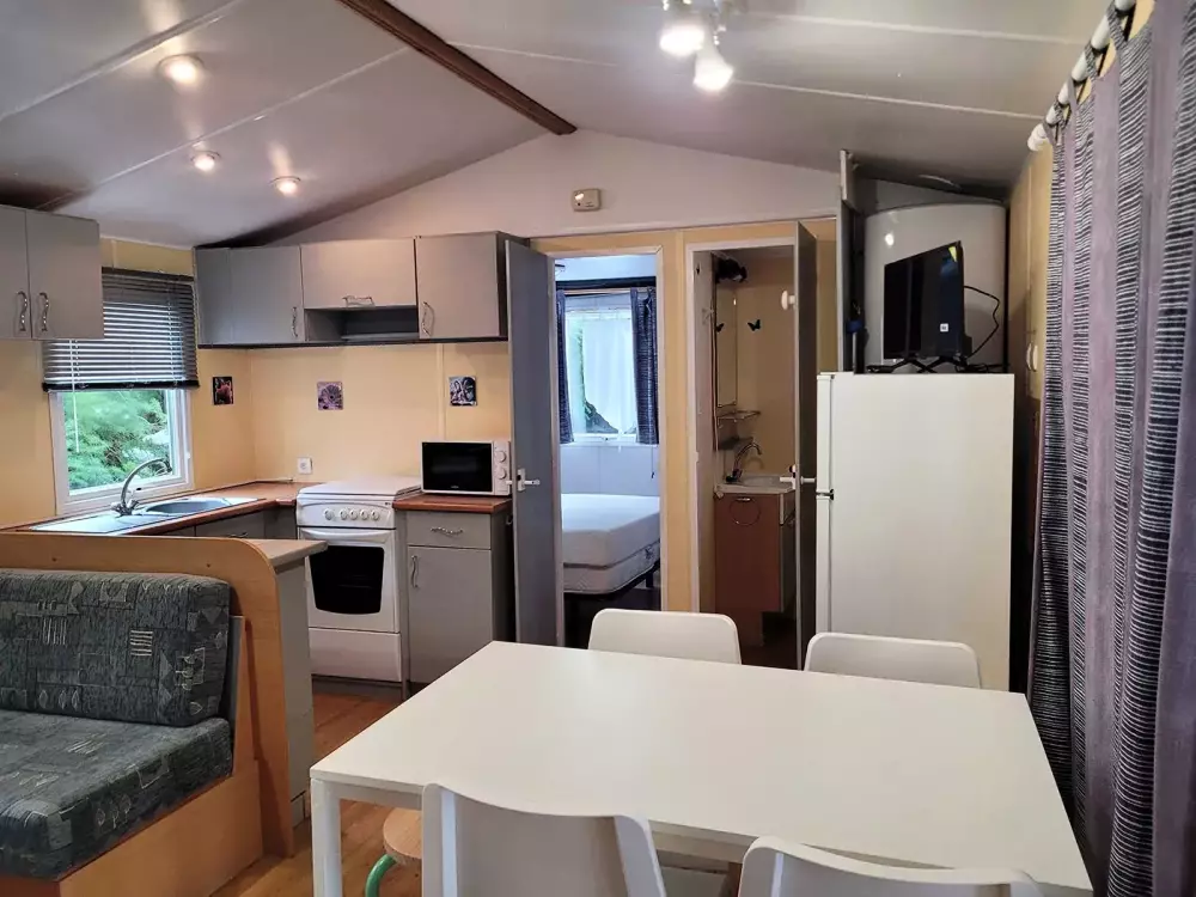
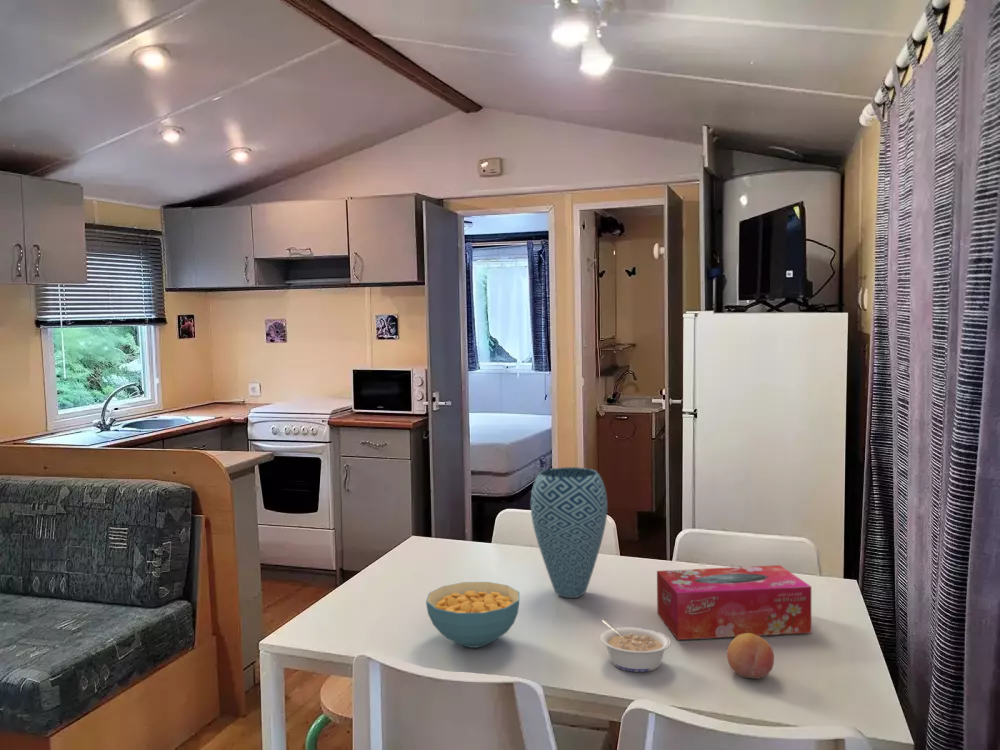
+ legume (632, 648)
+ tissue box (731, 600)
+ fruit (750, 655)
+ vase (569, 533)
+ cereal bowl (473, 619)
